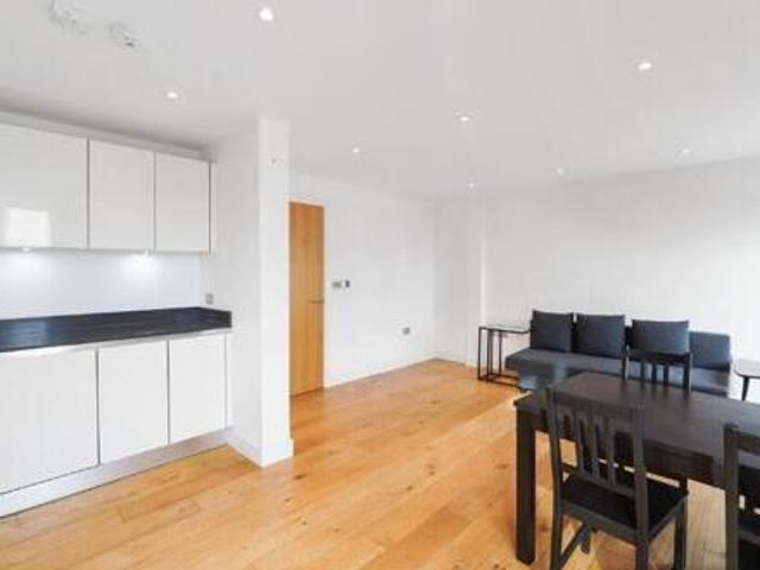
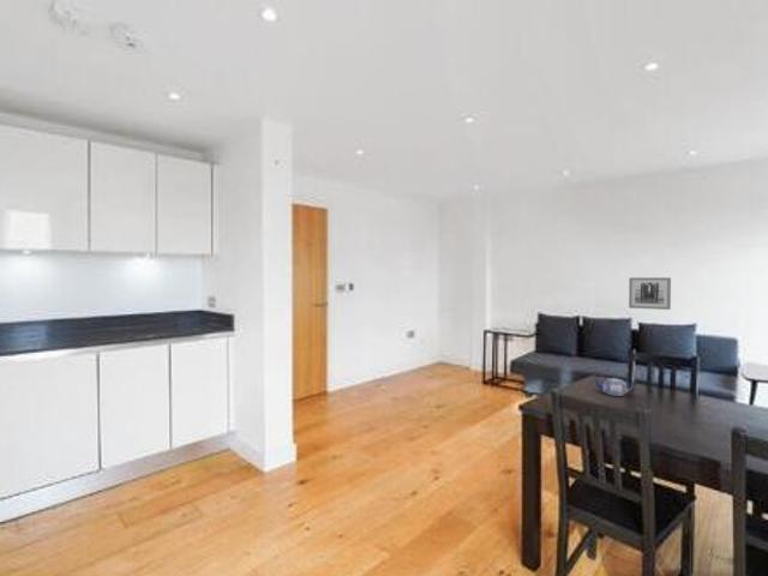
+ teapot (612, 384)
+ wall art (649, 293)
